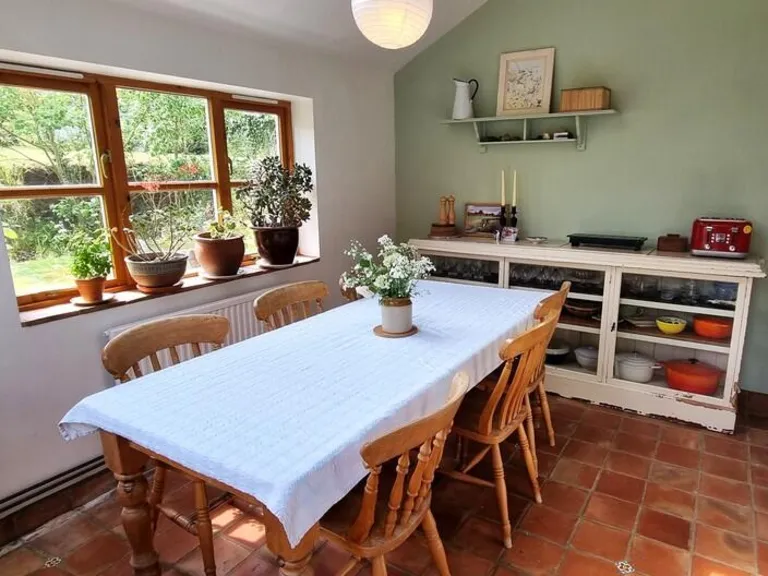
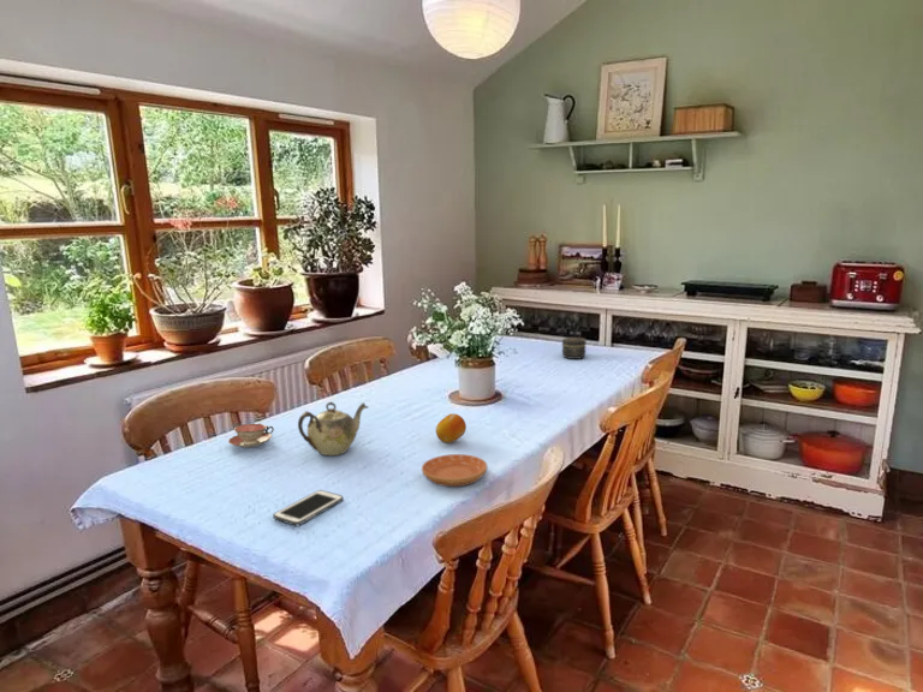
+ saucer (454, 471)
+ teapot (335, 425)
+ cell phone (309, 507)
+ jar (573, 347)
+ teacup (250, 435)
+ fruit (451, 428)
